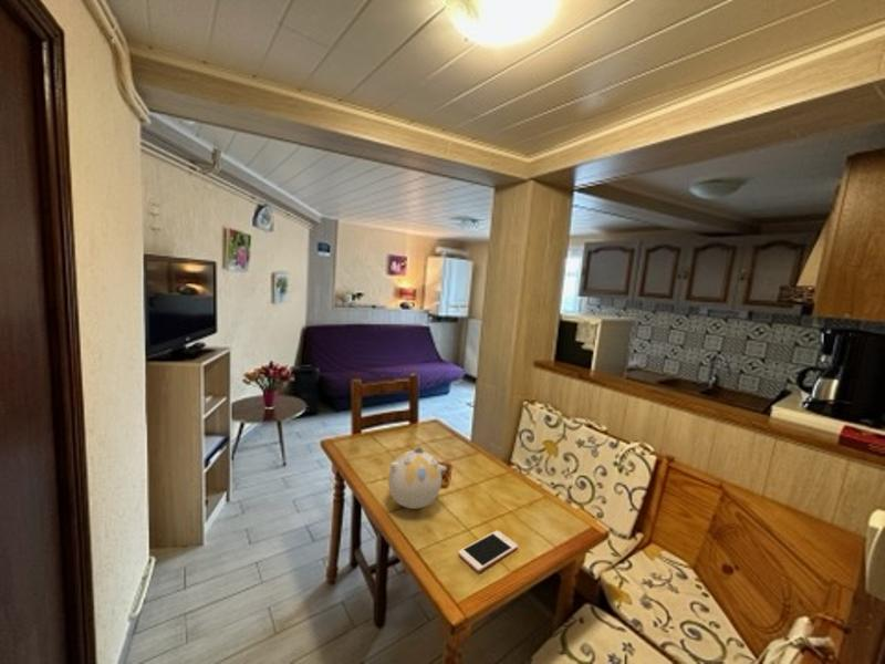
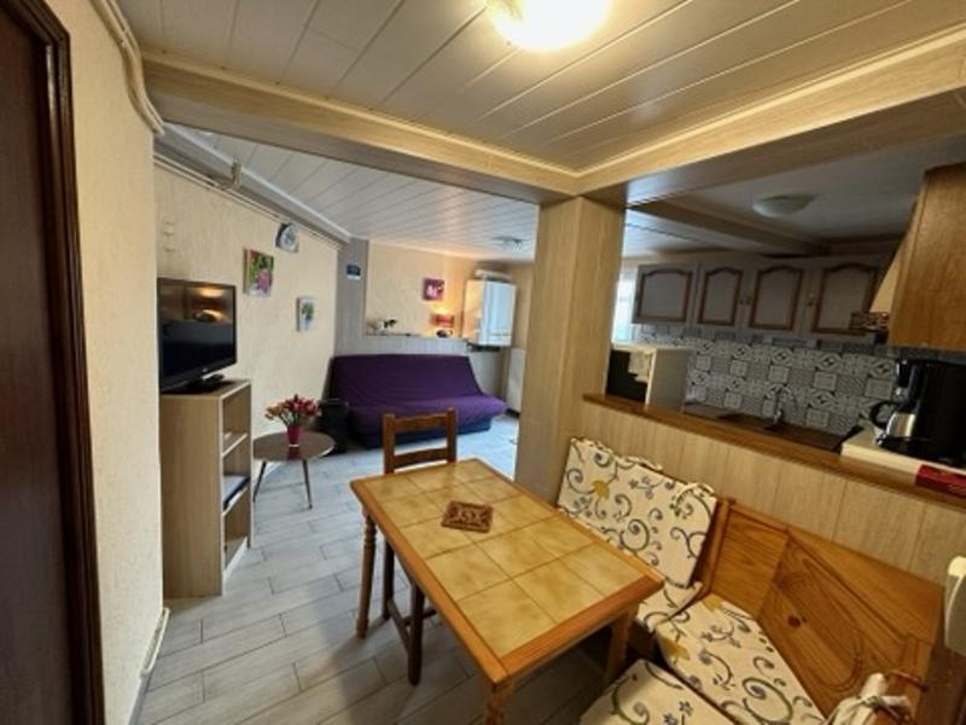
- teapot (416, 478)
- cell phone (488, 549)
